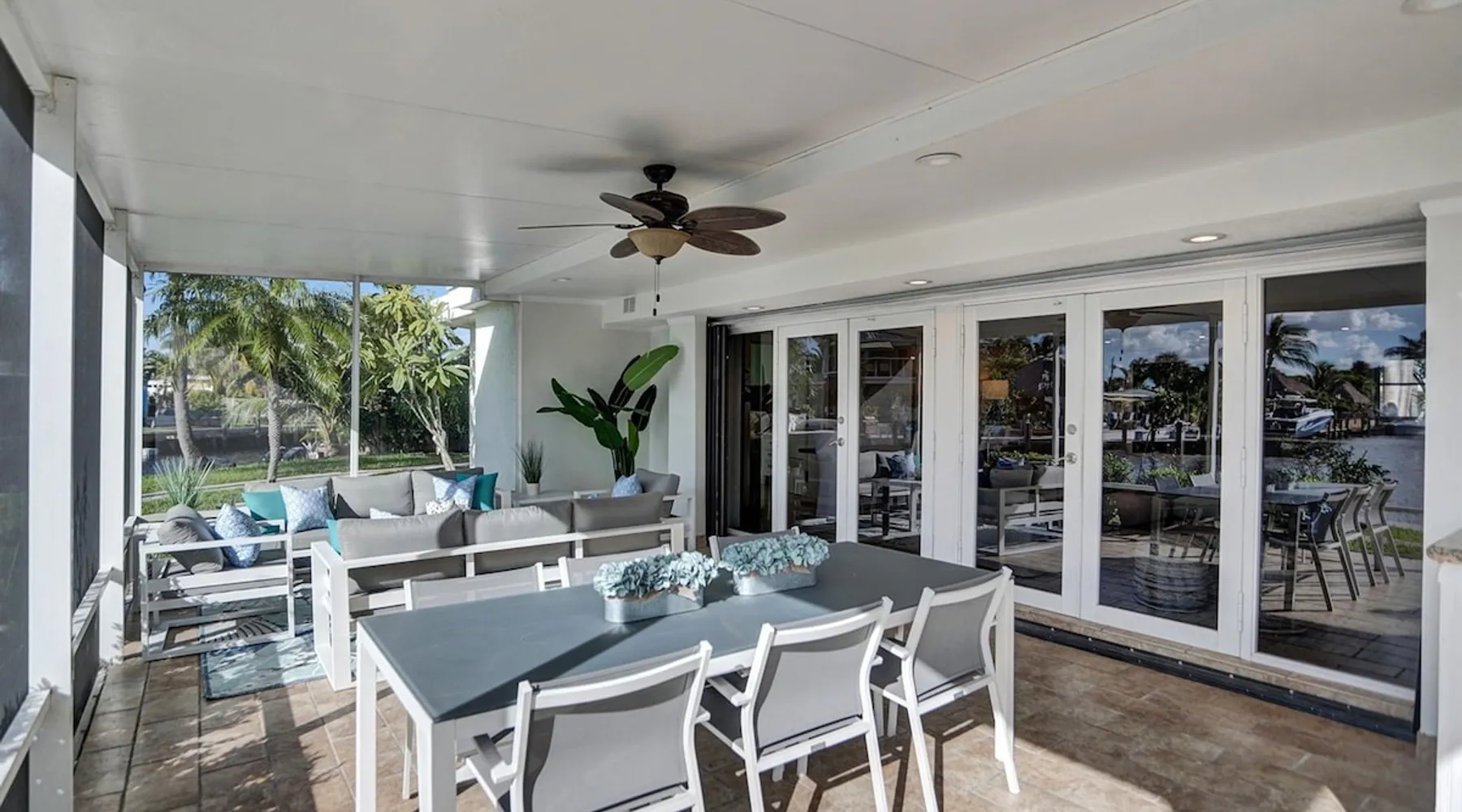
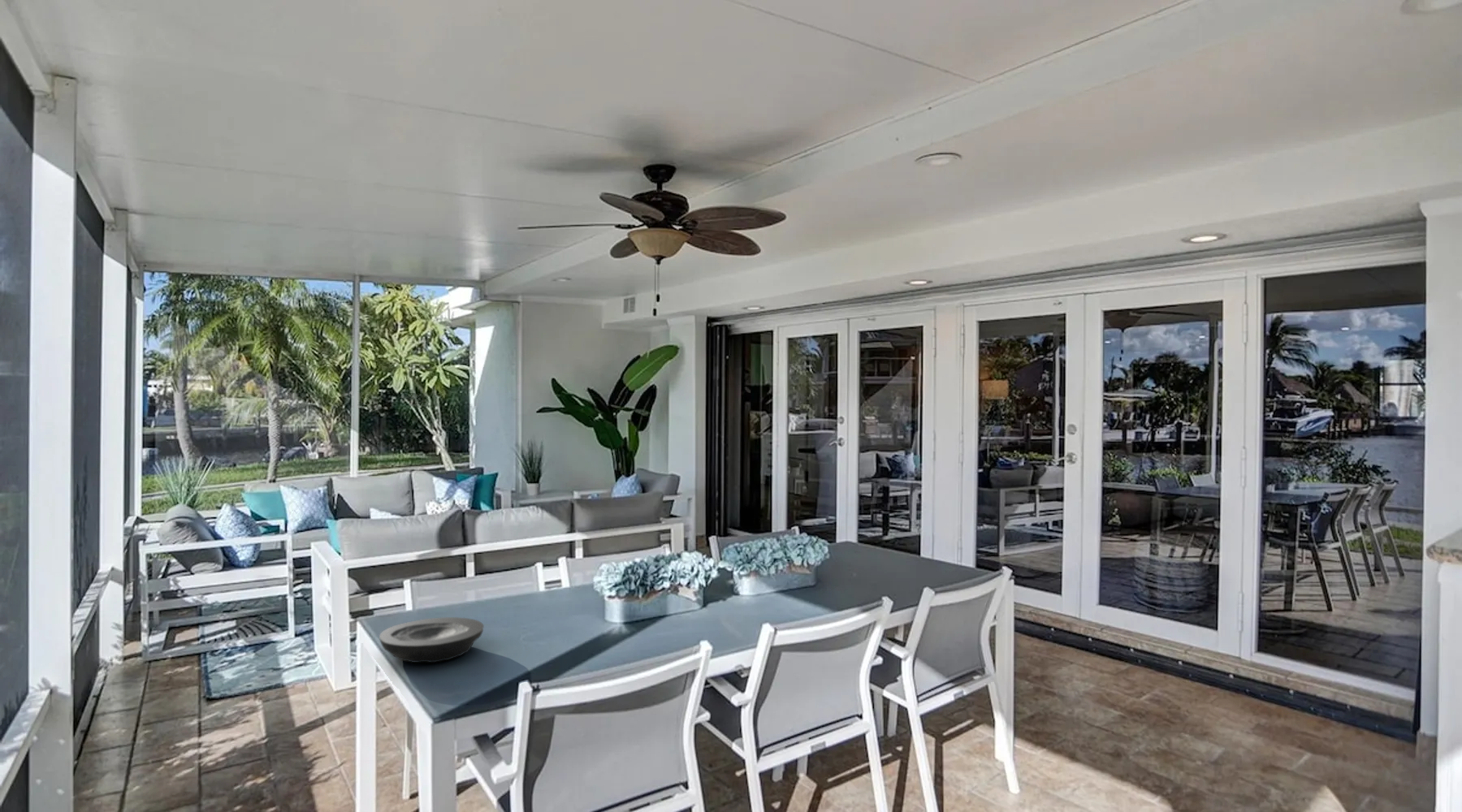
+ plate (432, 641)
